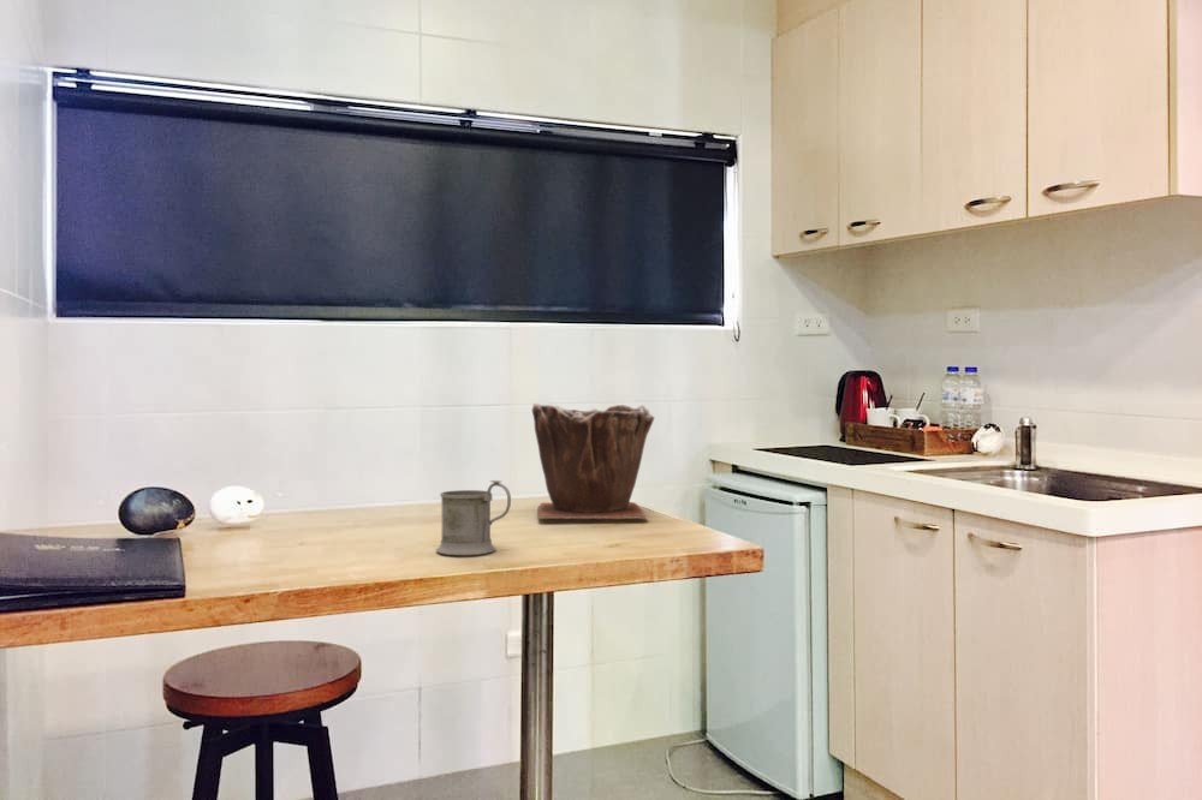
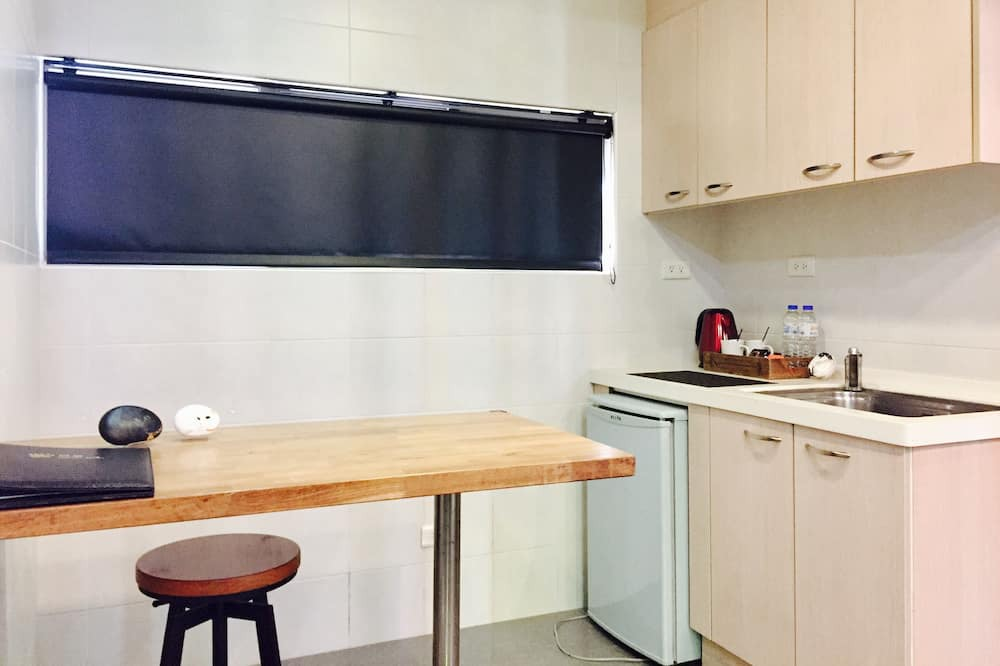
- mug (476, 515)
- plant pot (590, 458)
